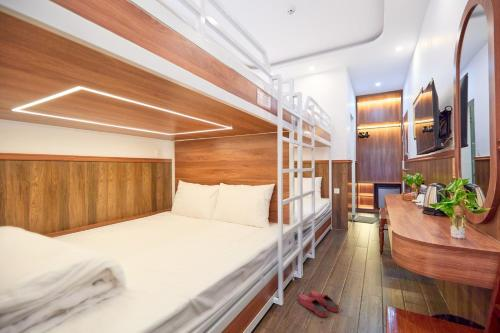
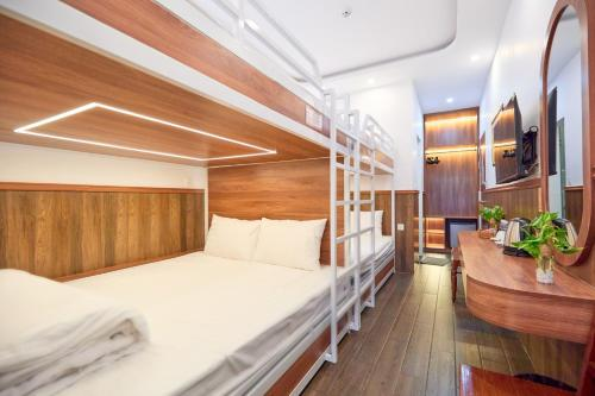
- slippers (317, 299)
